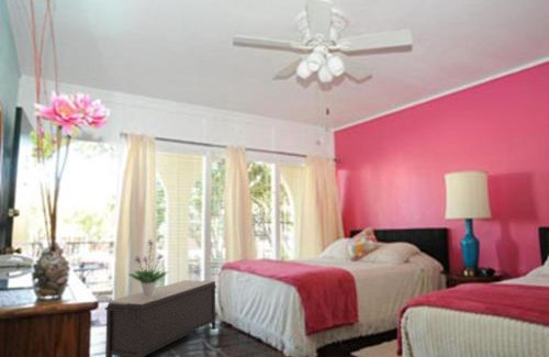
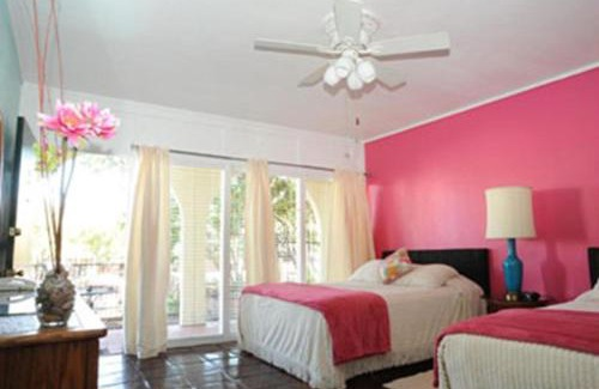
- bench (167, 316)
- potted plant (148, 268)
